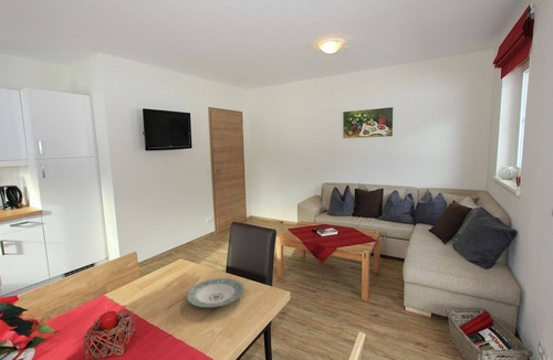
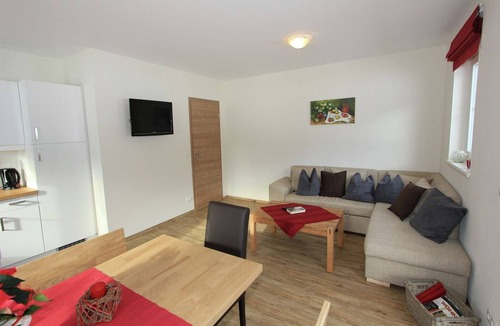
- plate (216, 294)
